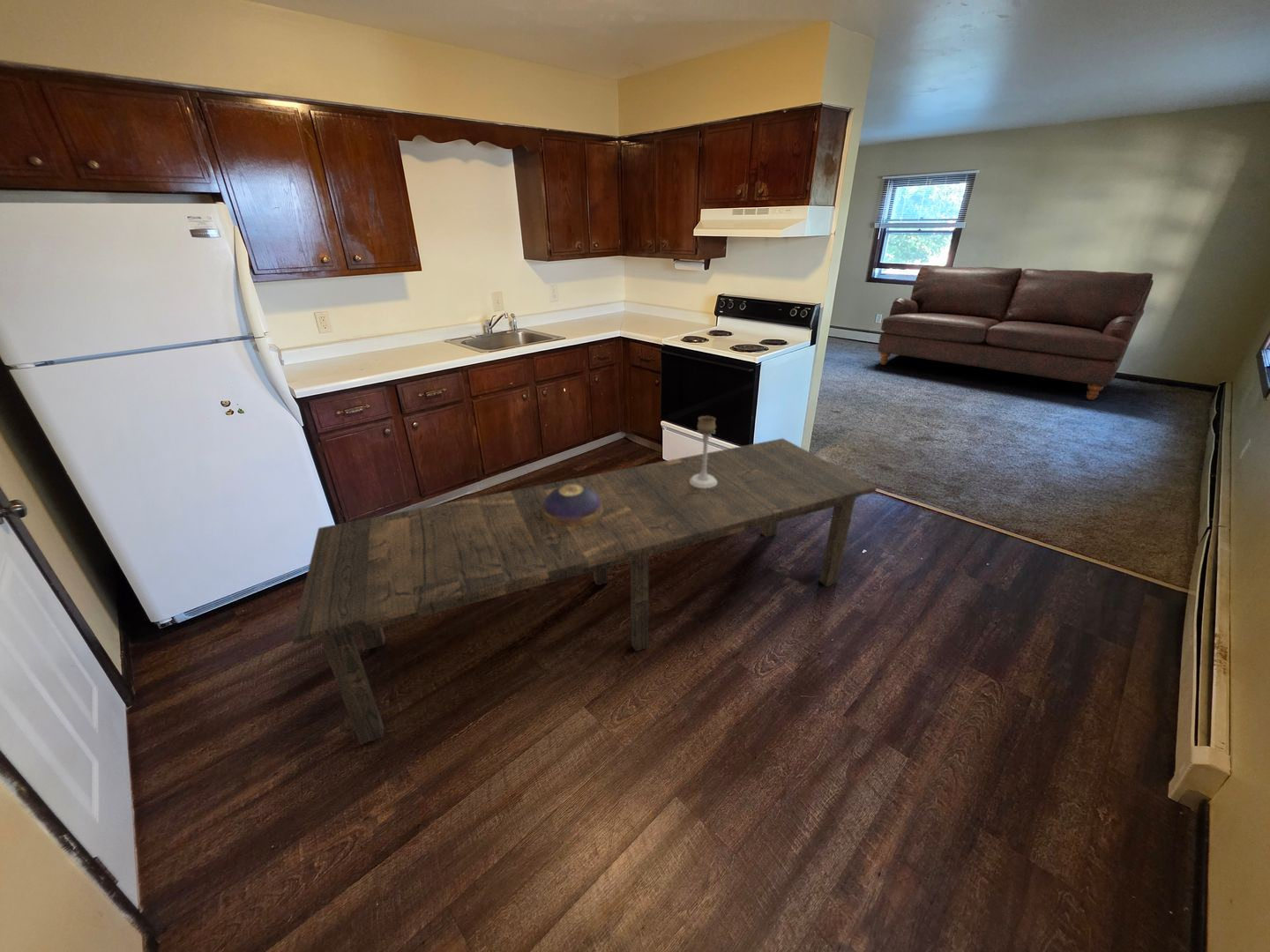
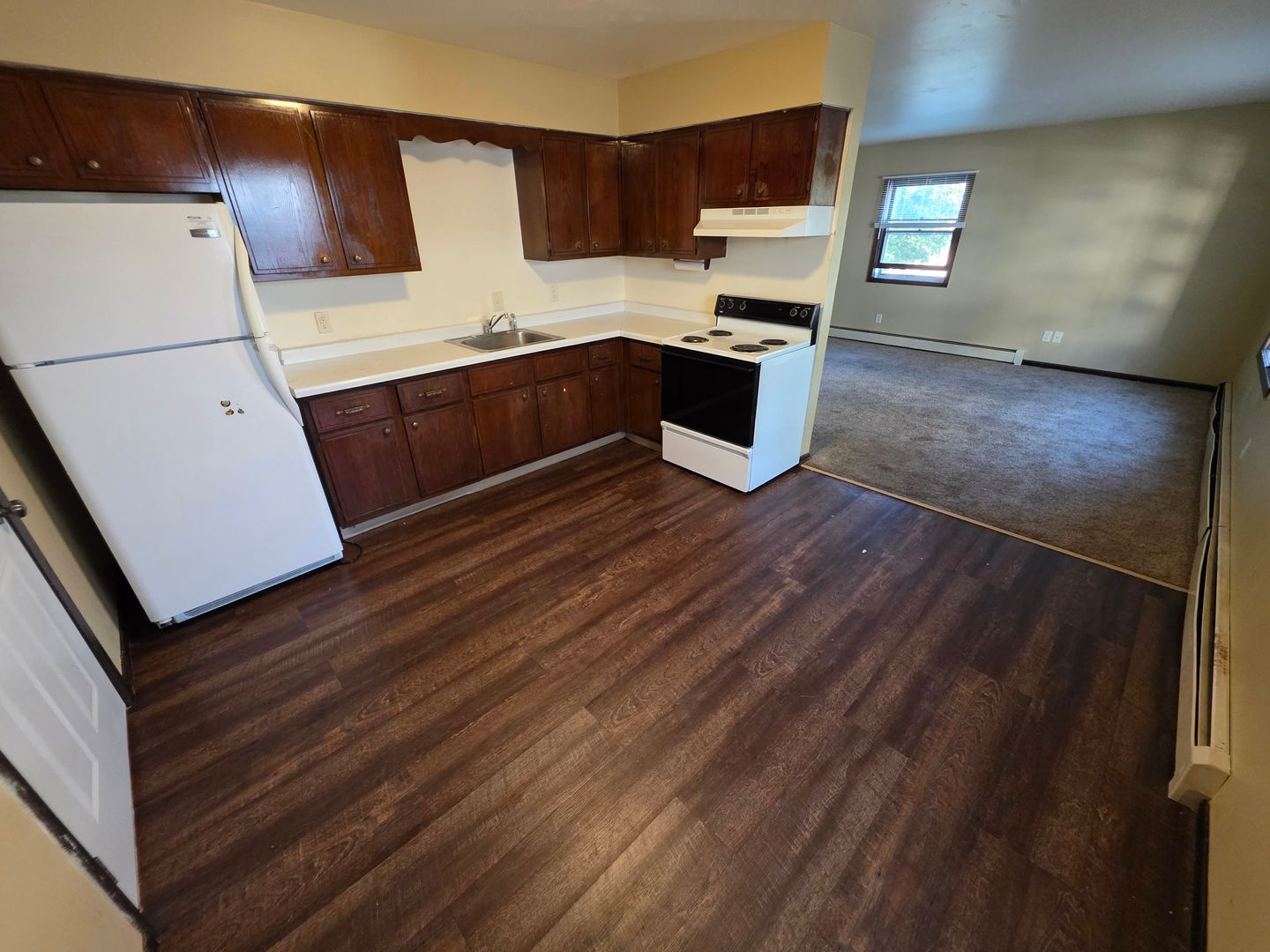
- sofa (1002, 322)
- decorative bowl (572, 499)
- candle holder (705, 450)
- dining table (616, 562)
